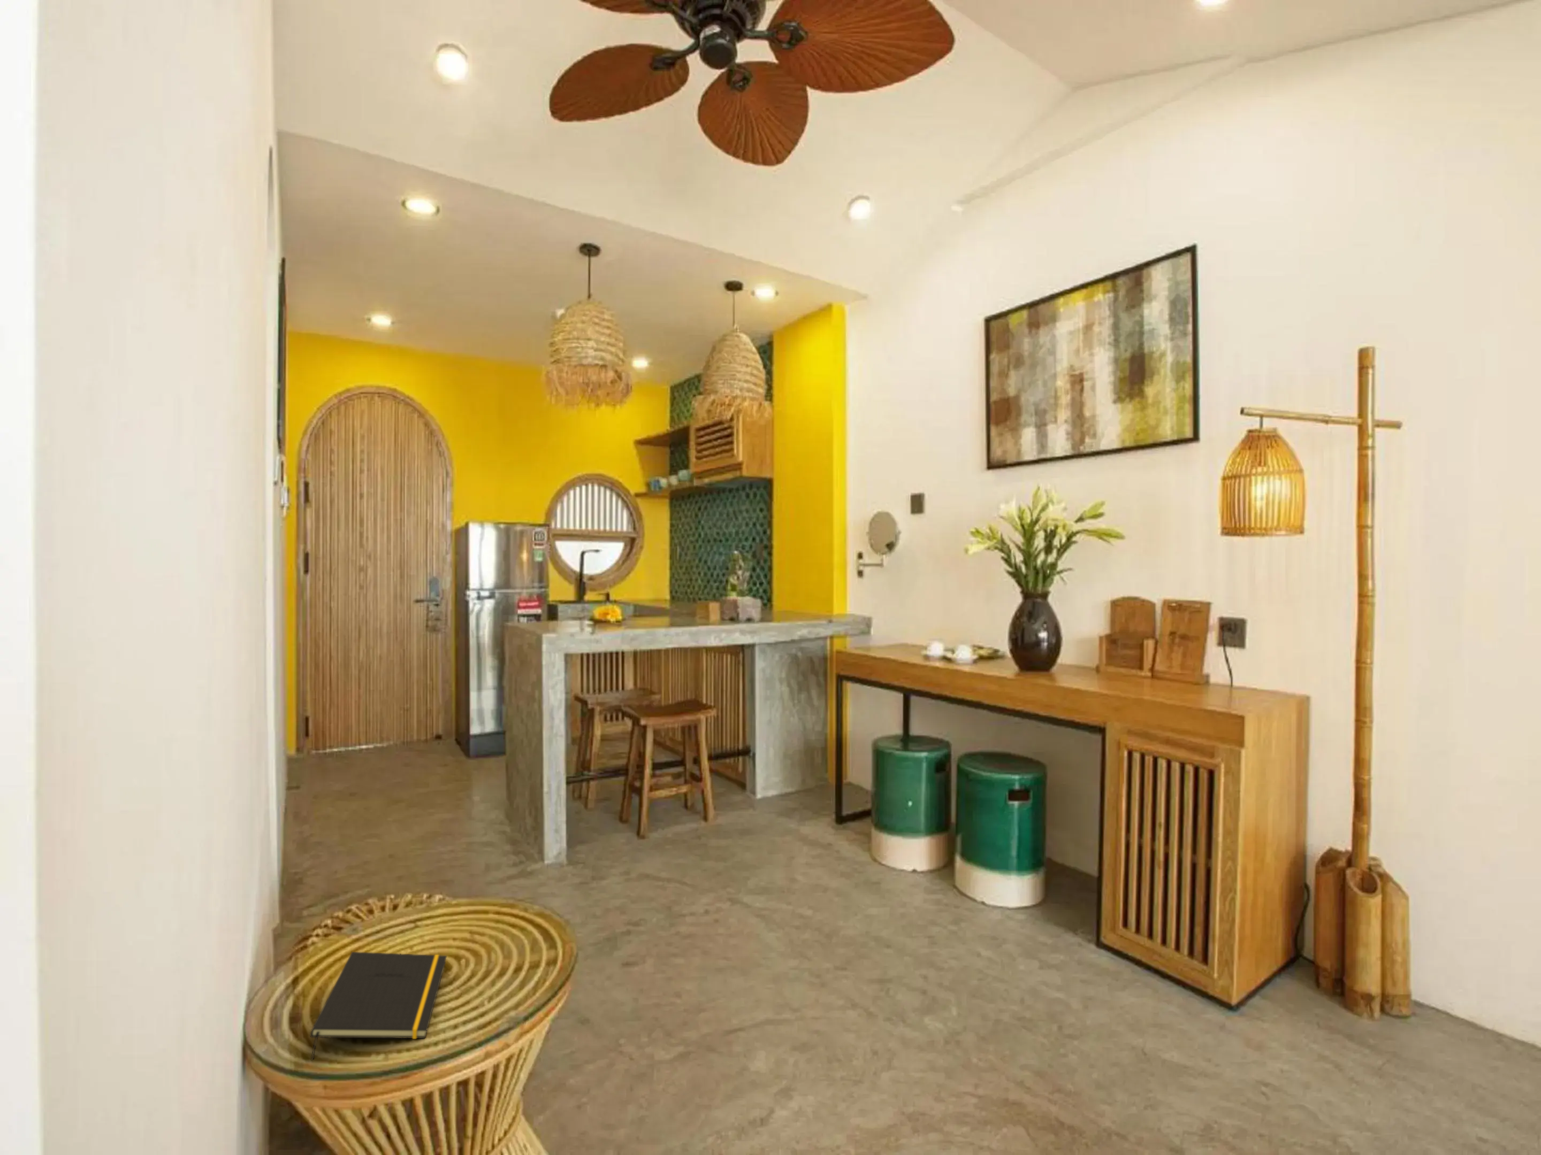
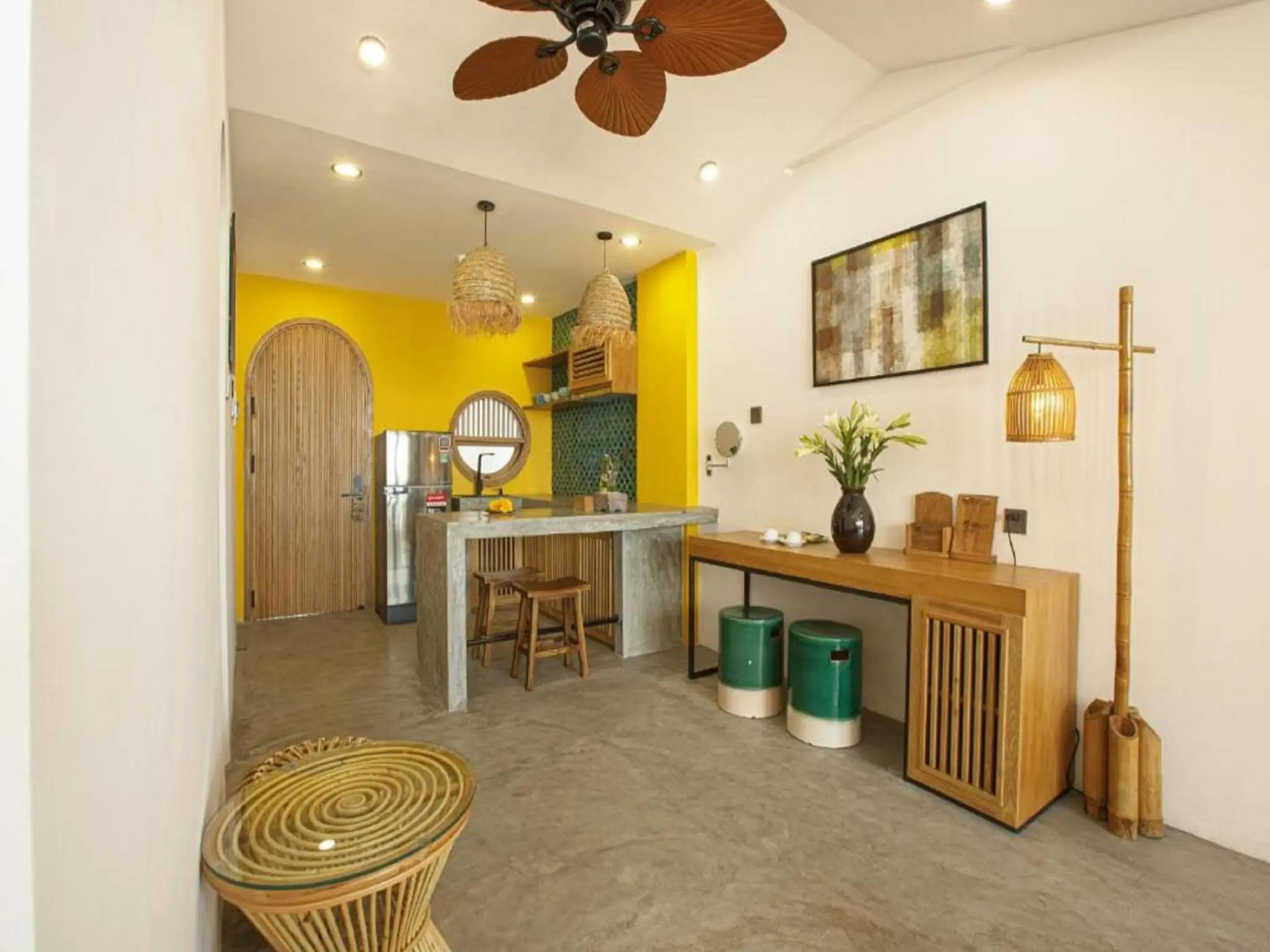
- notepad (386, 992)
